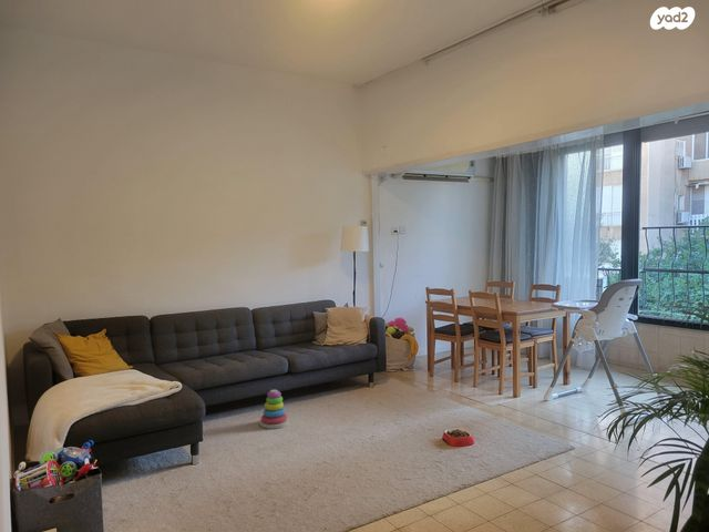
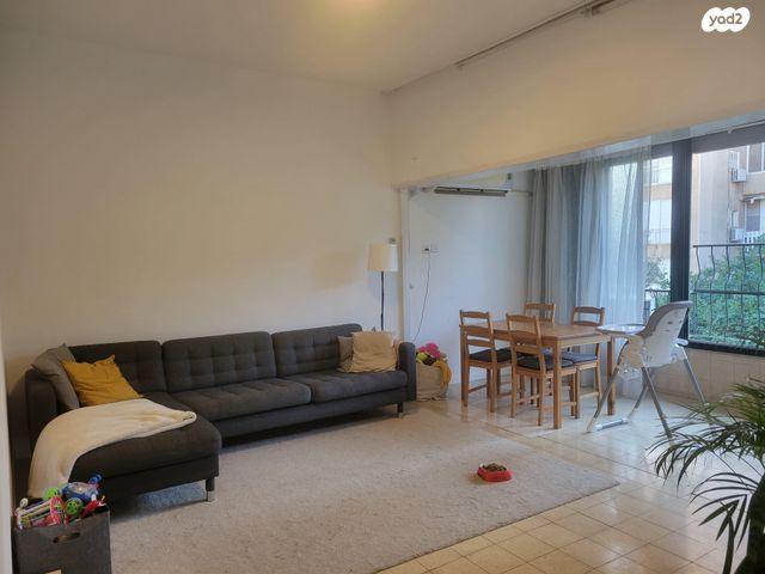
- stacking toy (274, 407)
